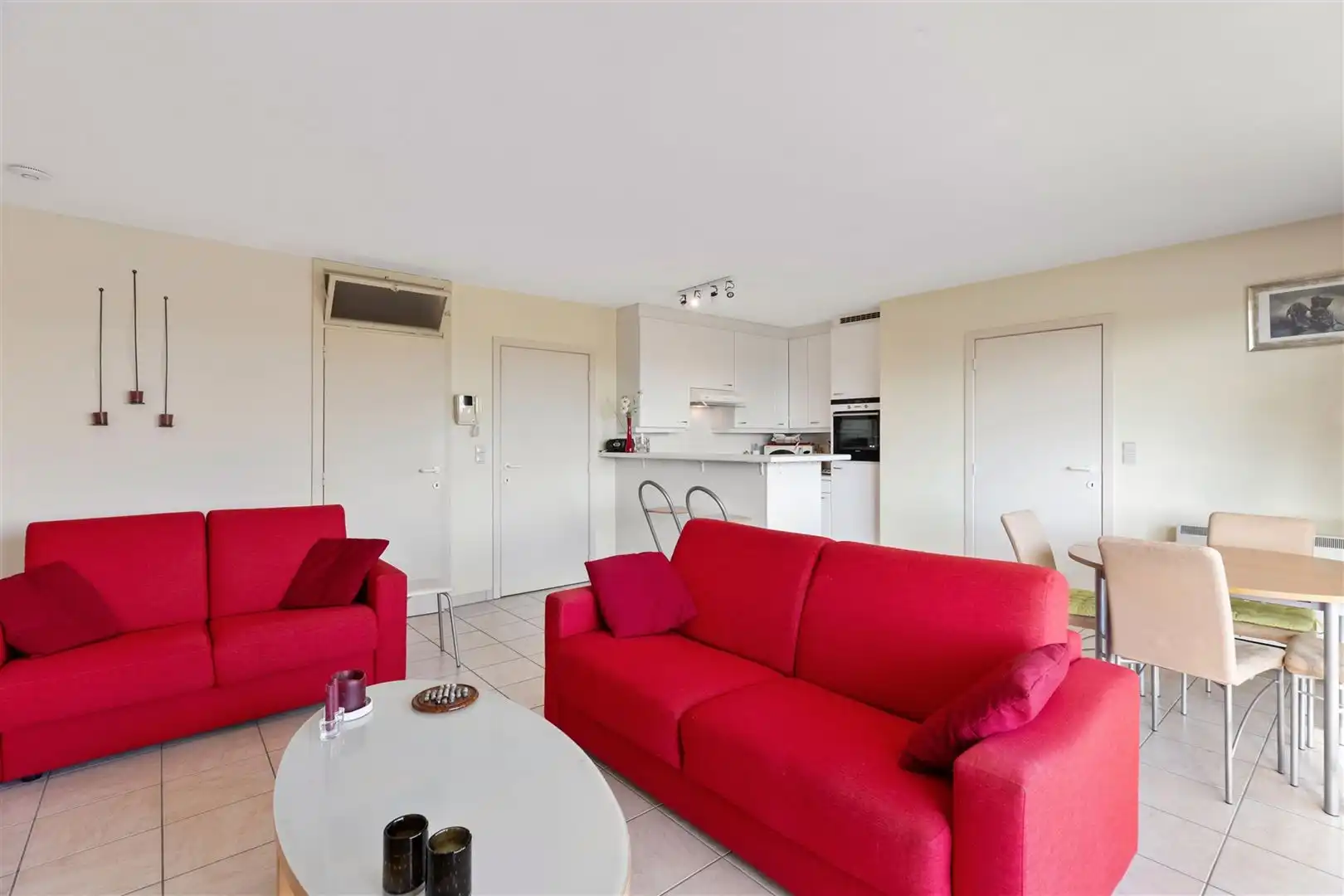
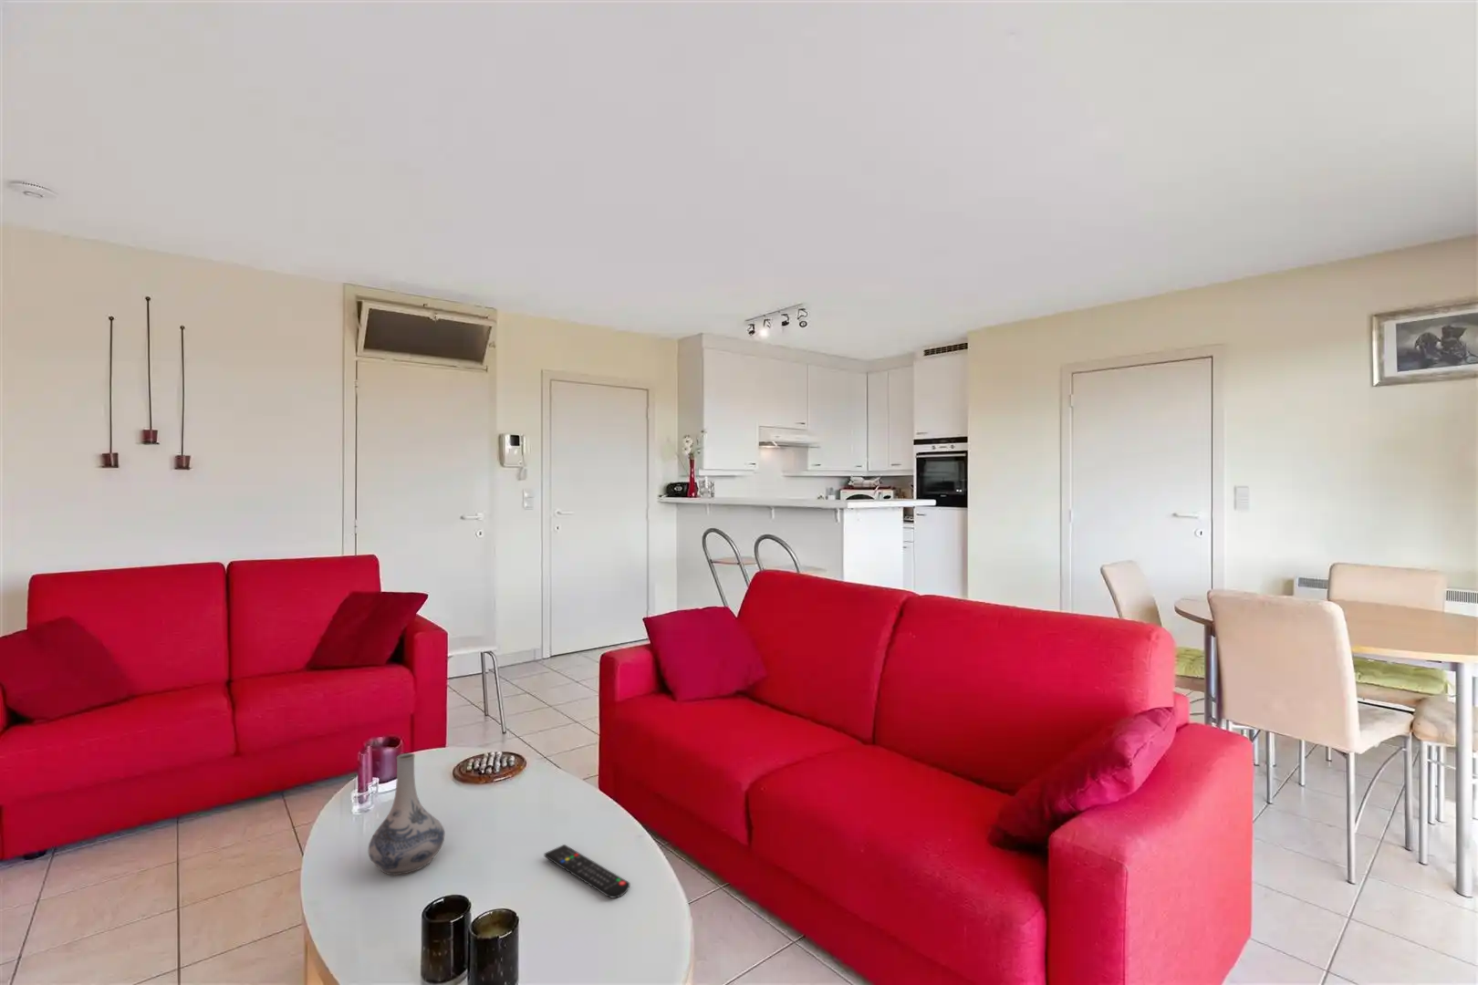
+ remote control (586, 871)
+ decorative vase (407, 809)
